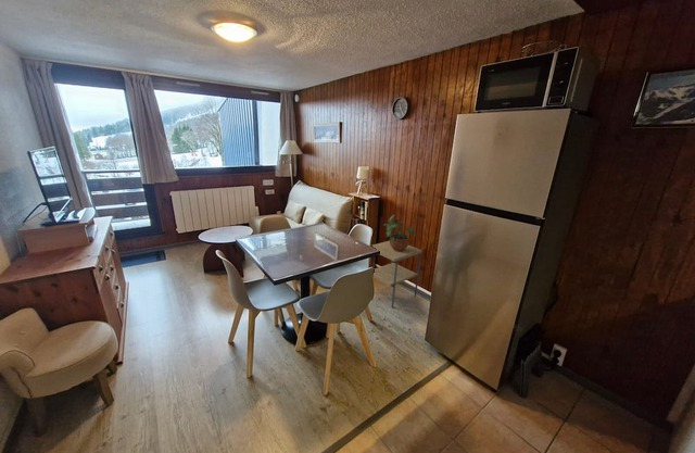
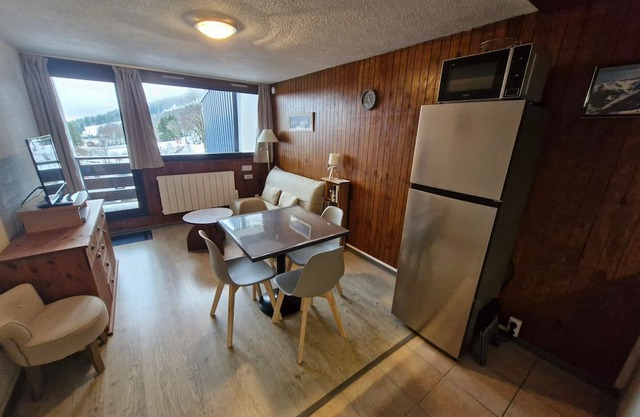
- potted plant (396, 231)
- side table (392, 272)
